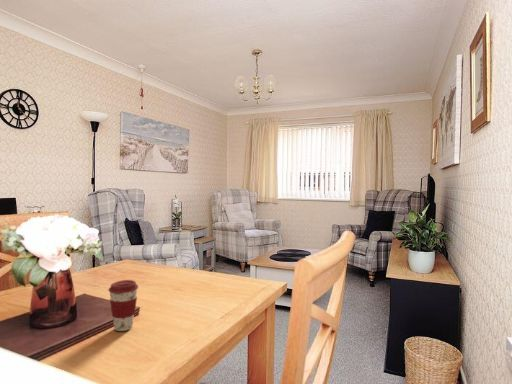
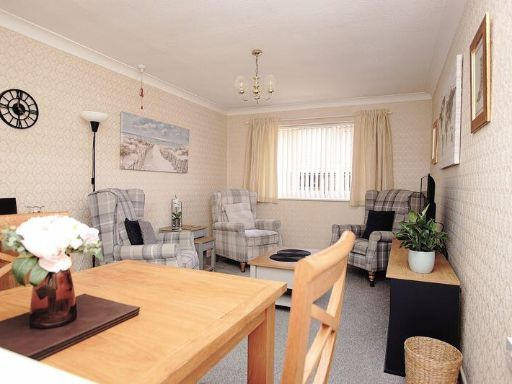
- coffee cup (123, 305)
